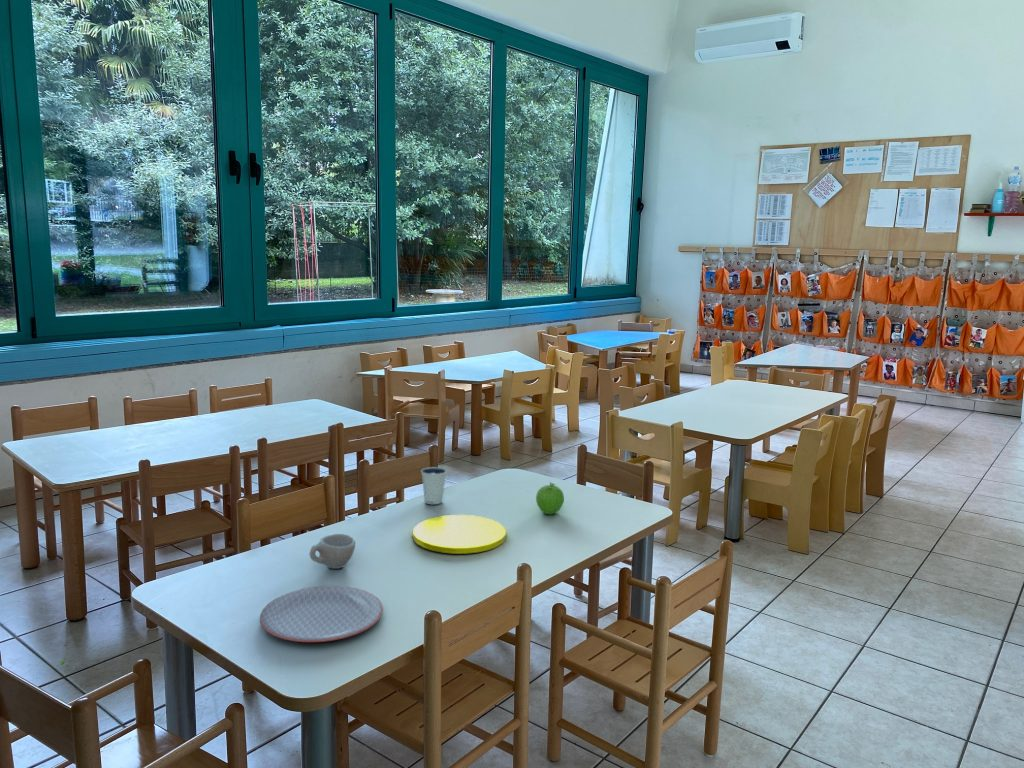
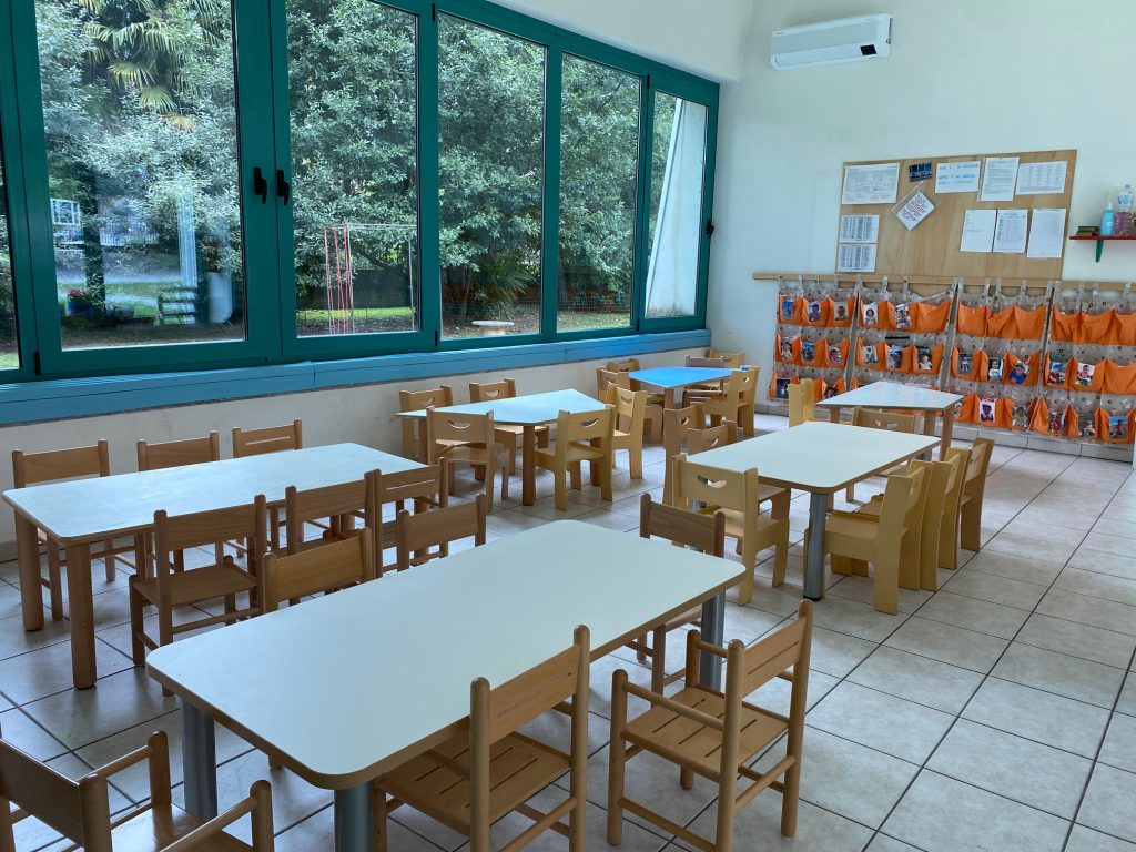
- plate (322, 615)
- plate (459, 532)
- dixie cup (433, 486)
- cup (332, 554)
- fruit (550, 498)
